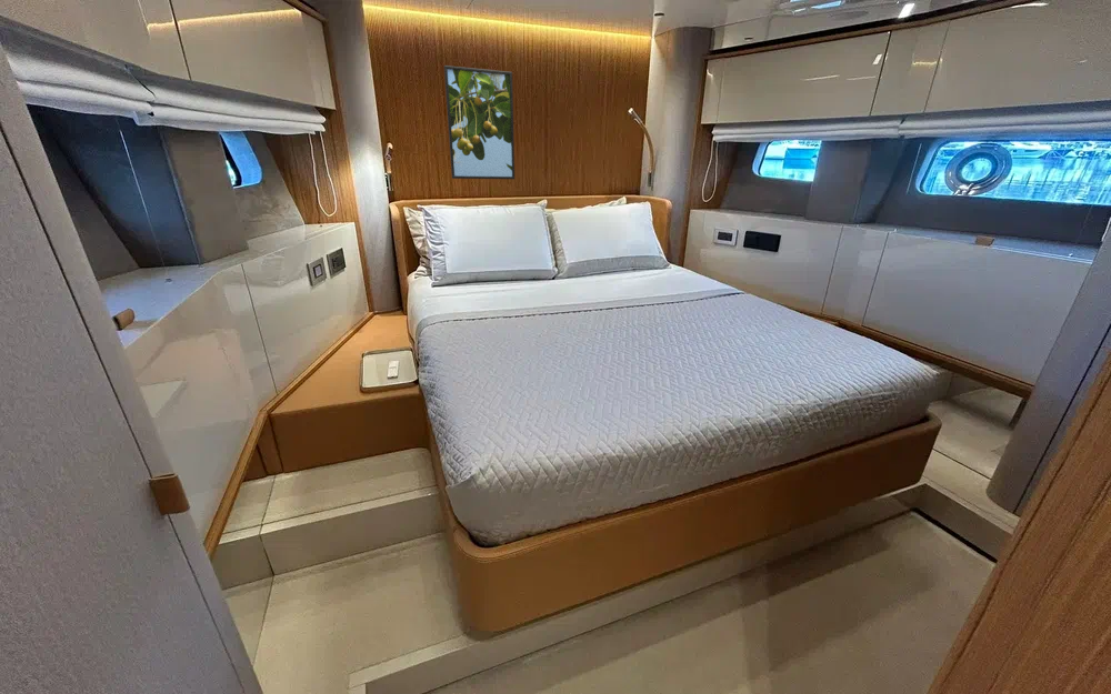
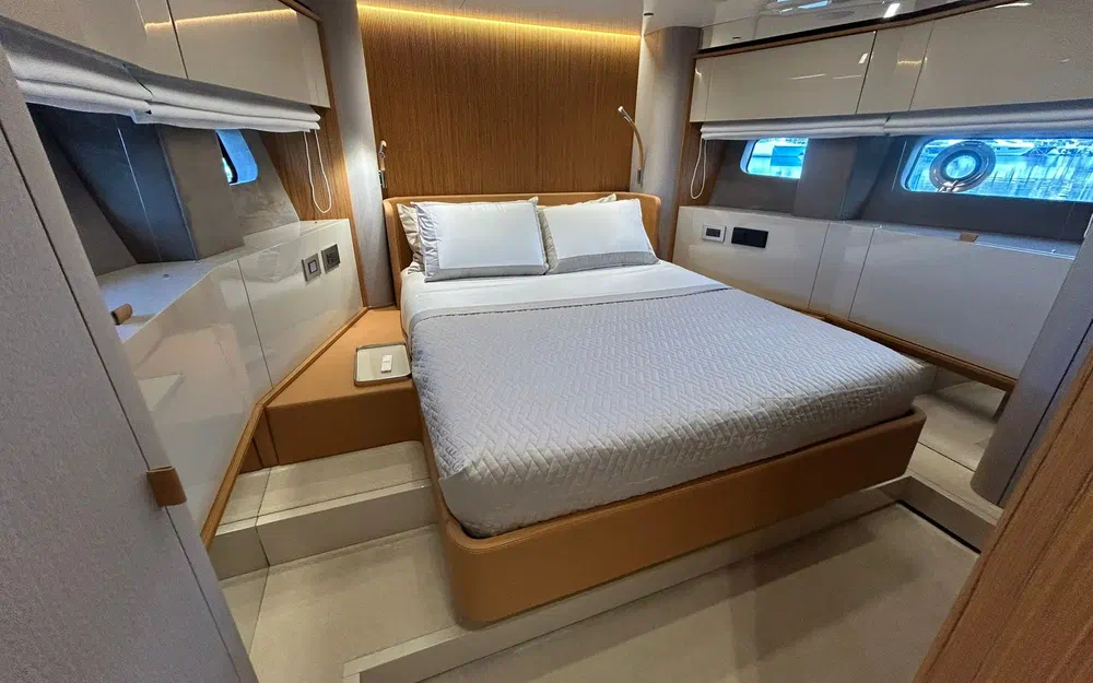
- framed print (481, 125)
